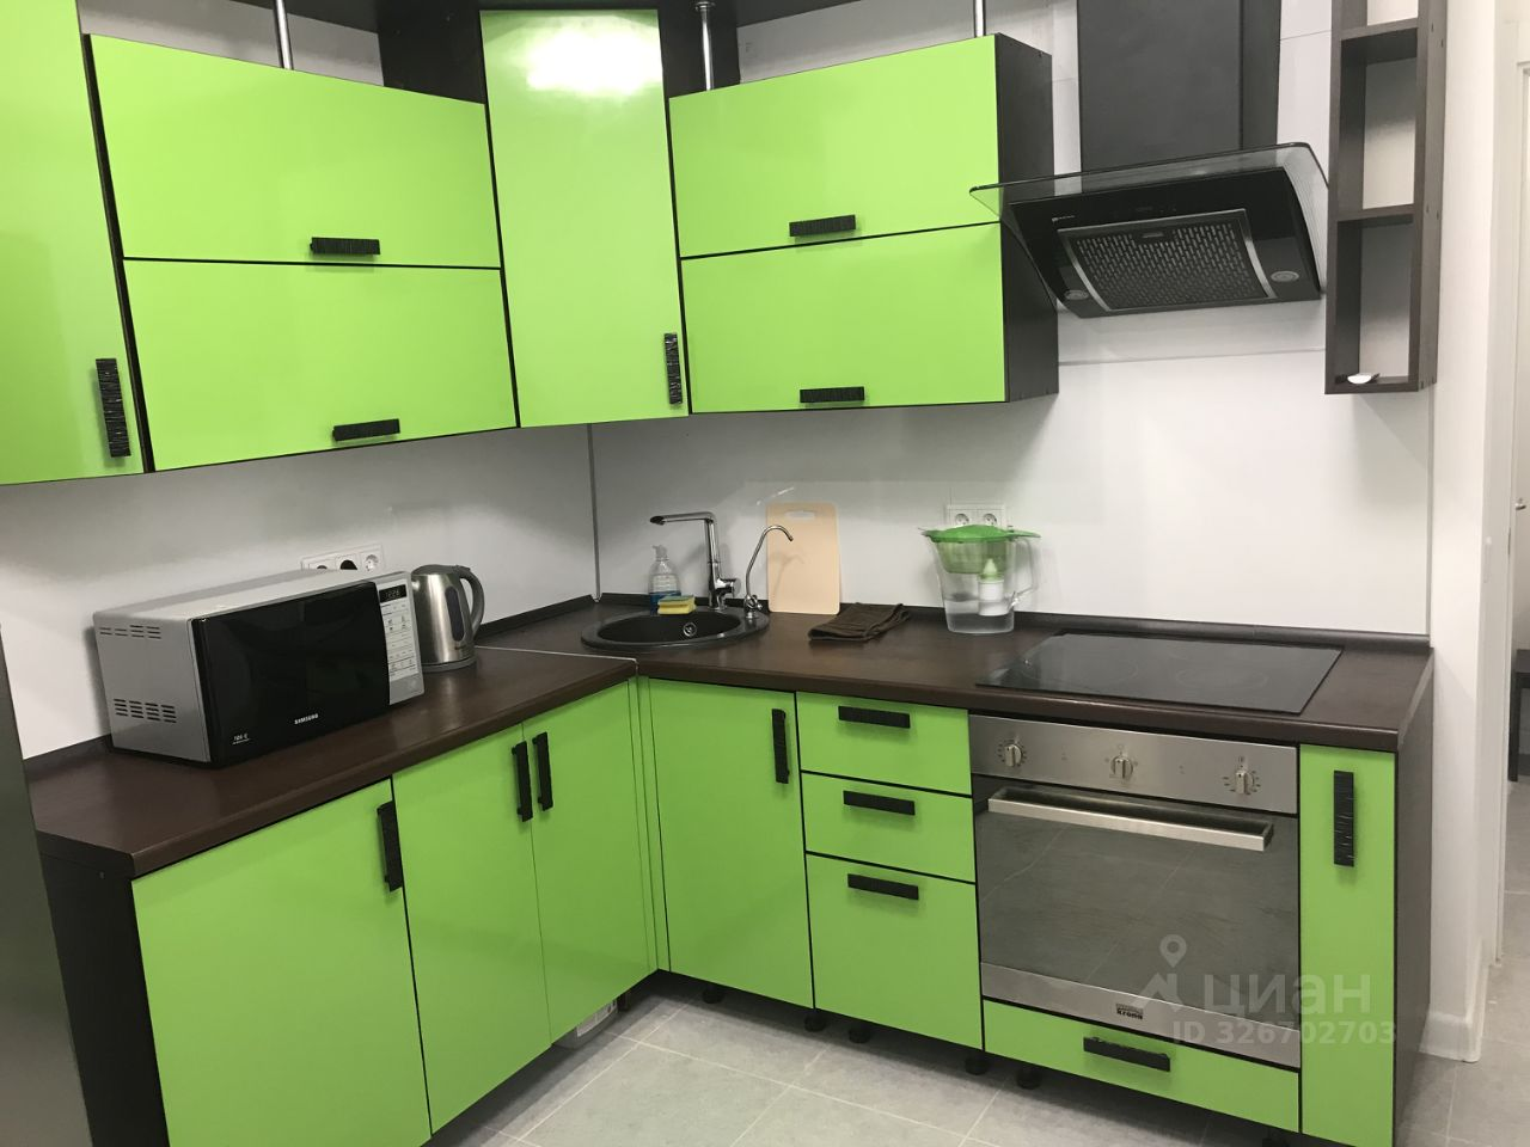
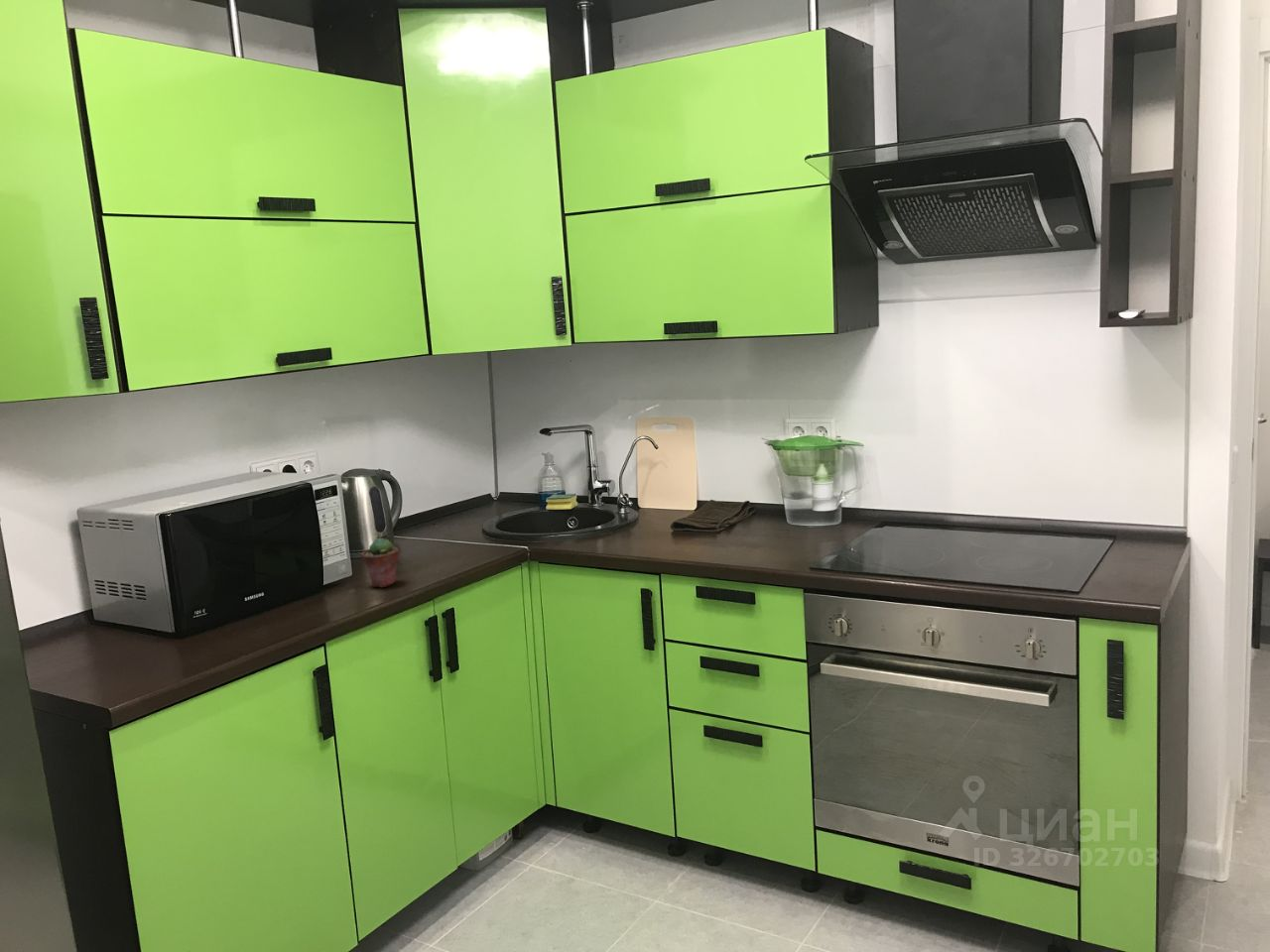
+ potted succulent (380, 560)
